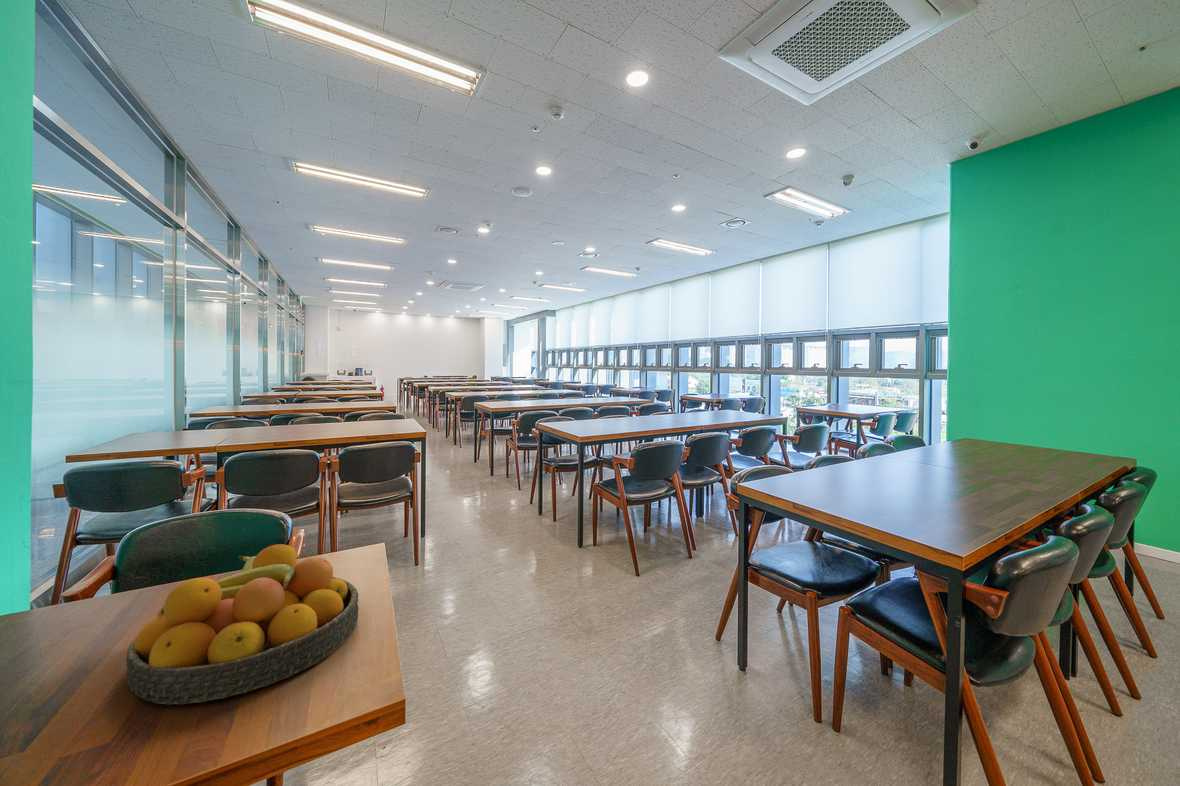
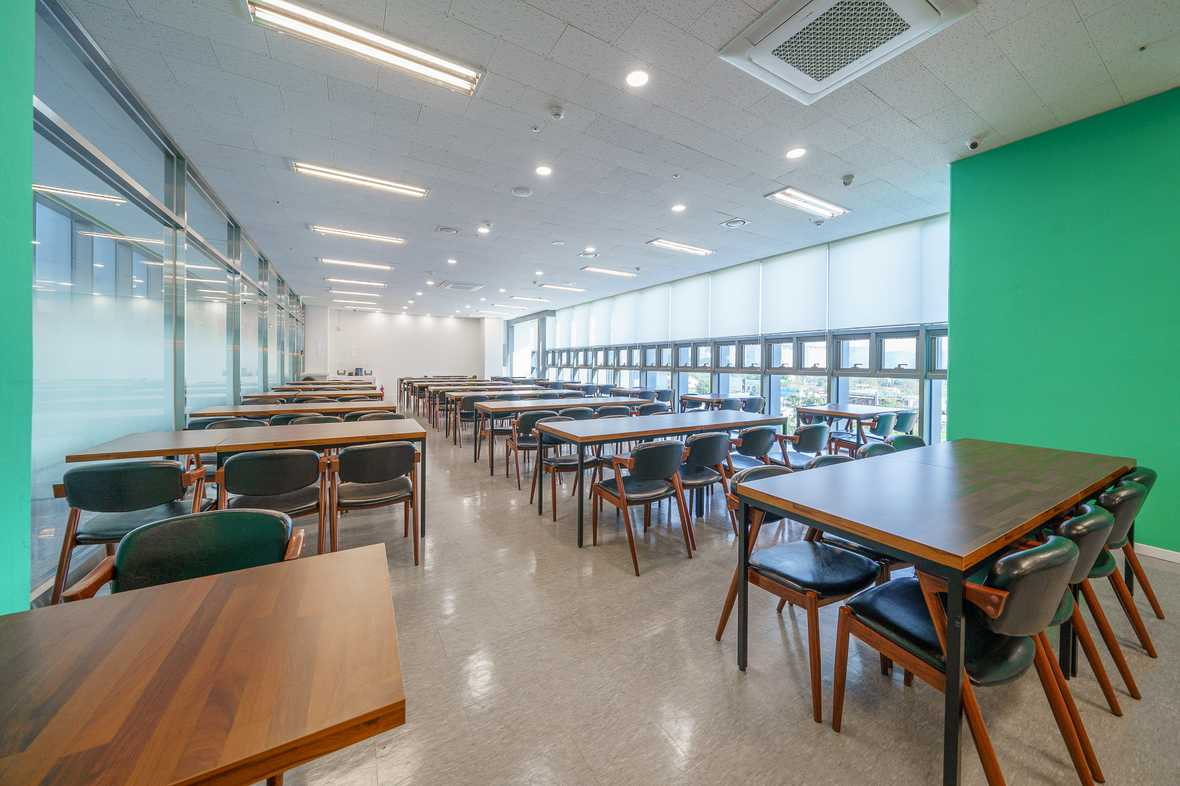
- fruit bowl (256, 601)
